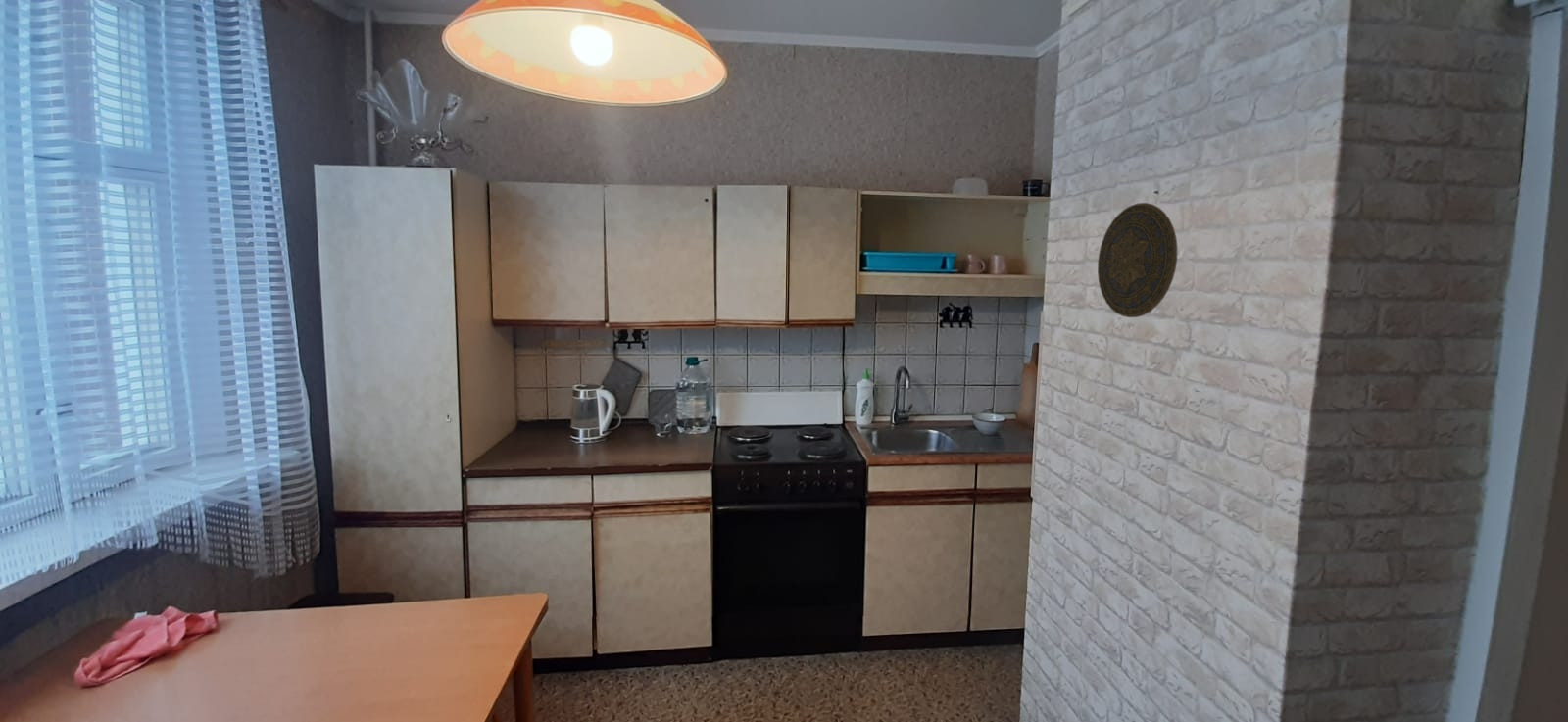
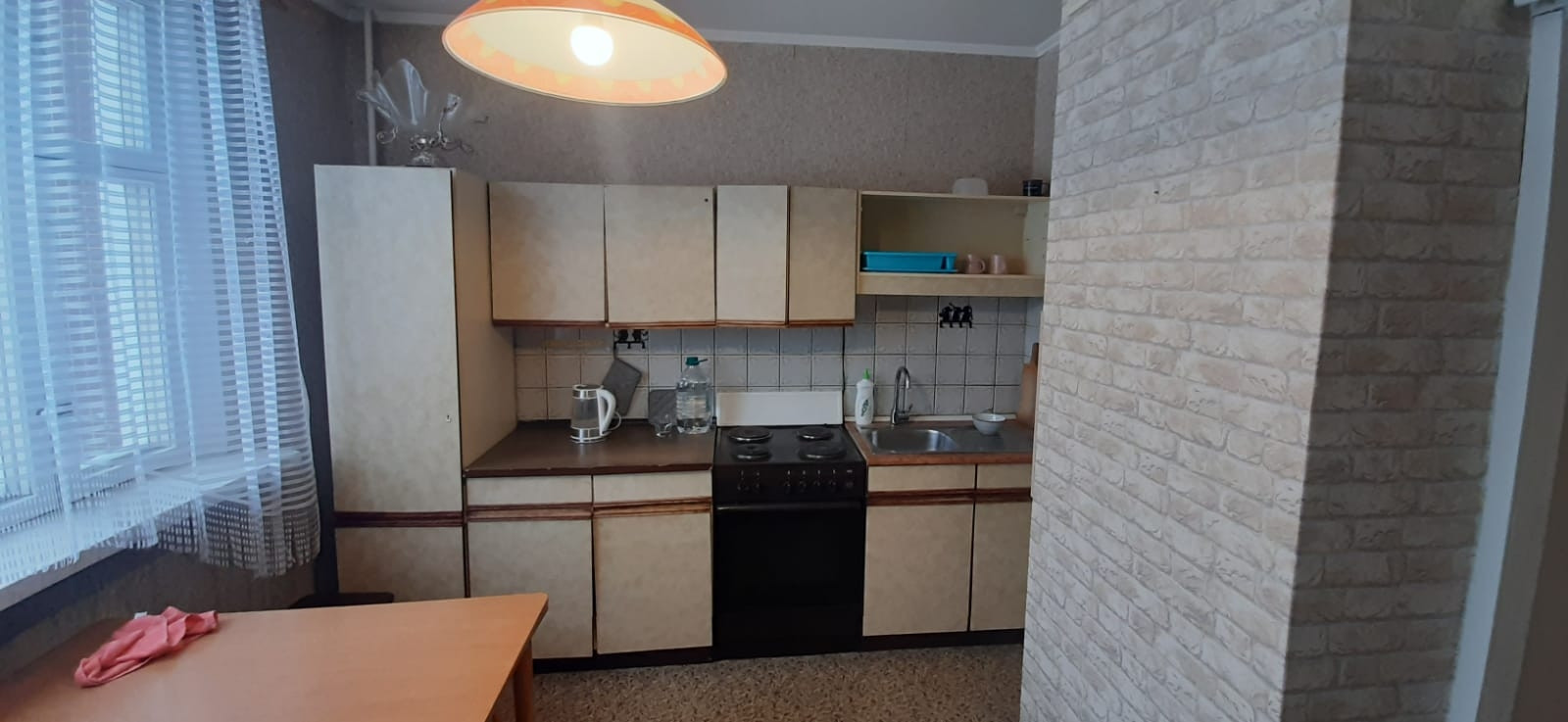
- decorative plate (1130, 261)
